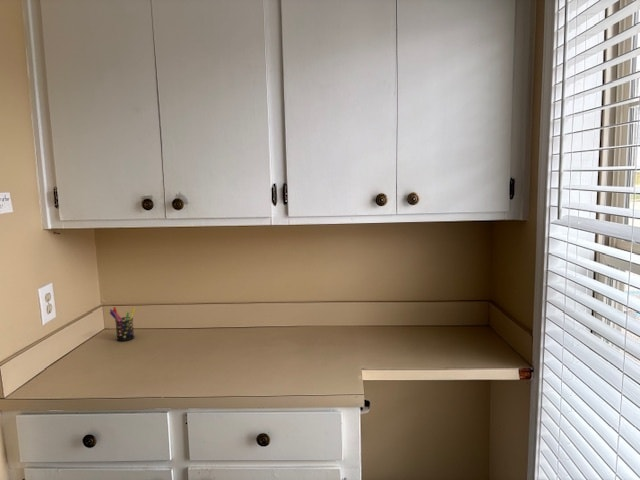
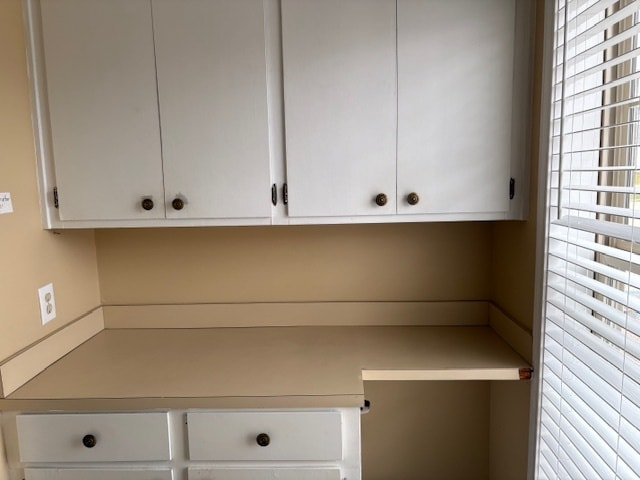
- pen holder (124, 322)
